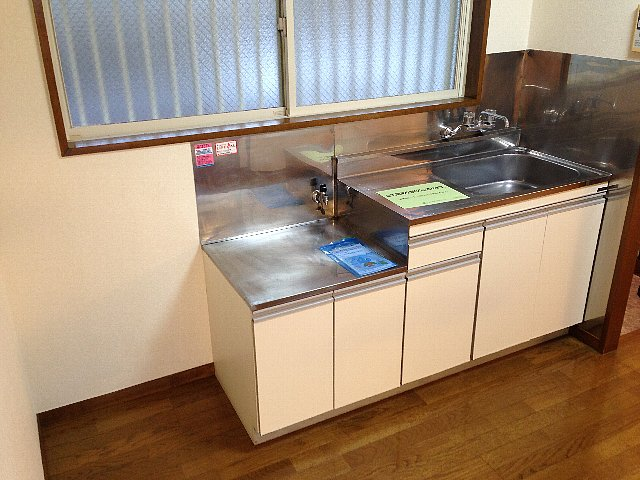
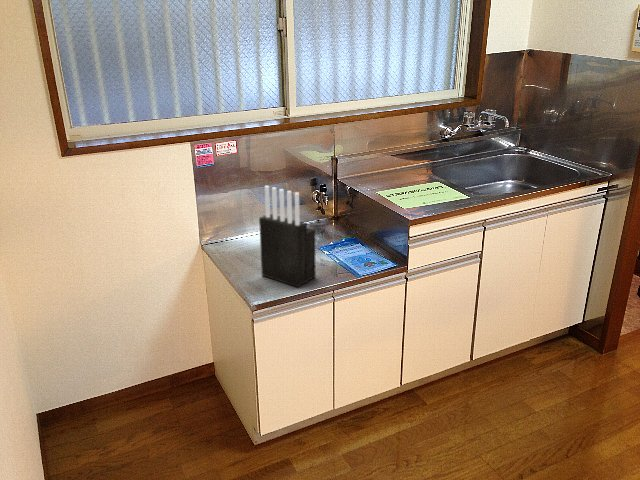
+ knife block (289, 232)
